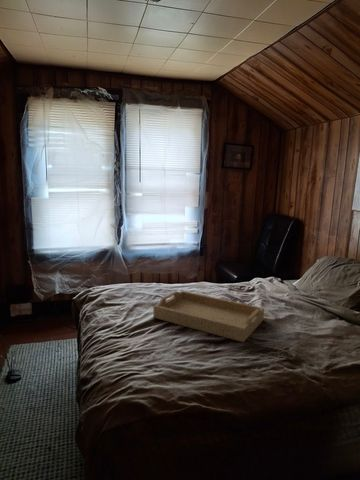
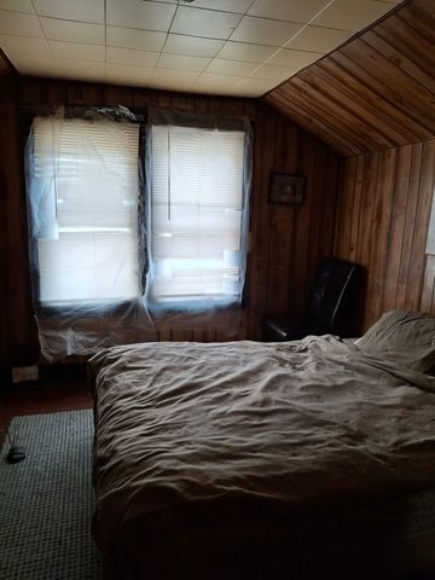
- serving tray (208, 311)
